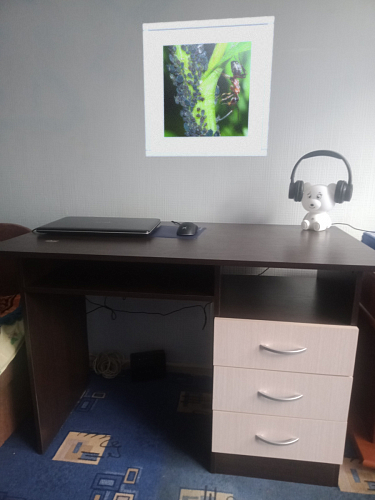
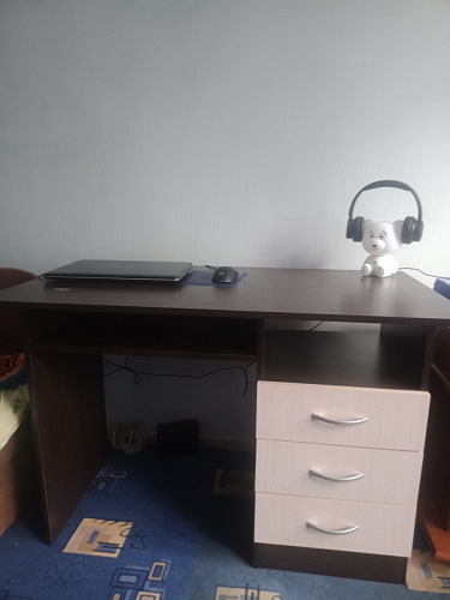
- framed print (205, 91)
